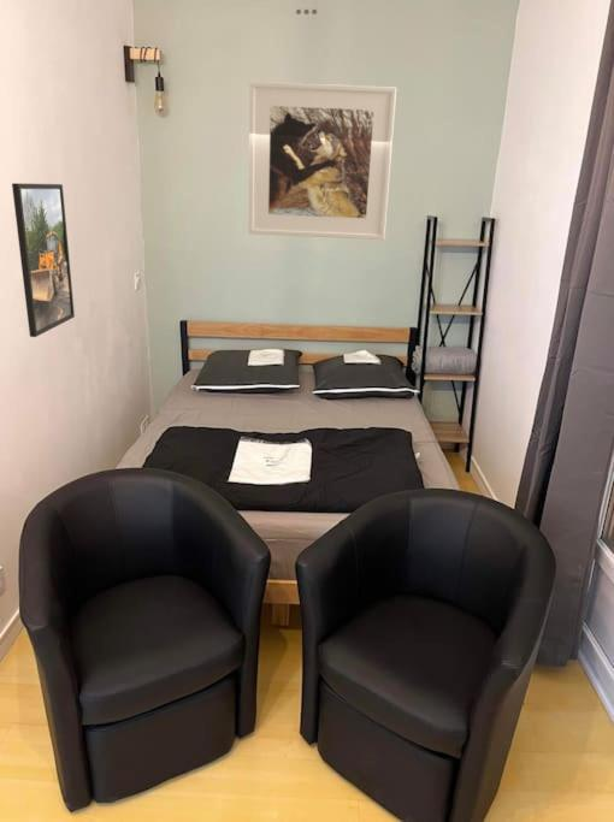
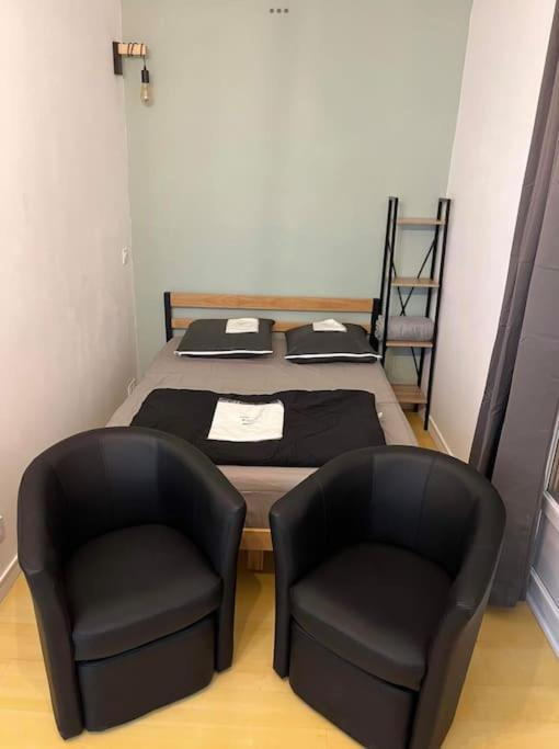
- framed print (46, 258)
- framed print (319, 164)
